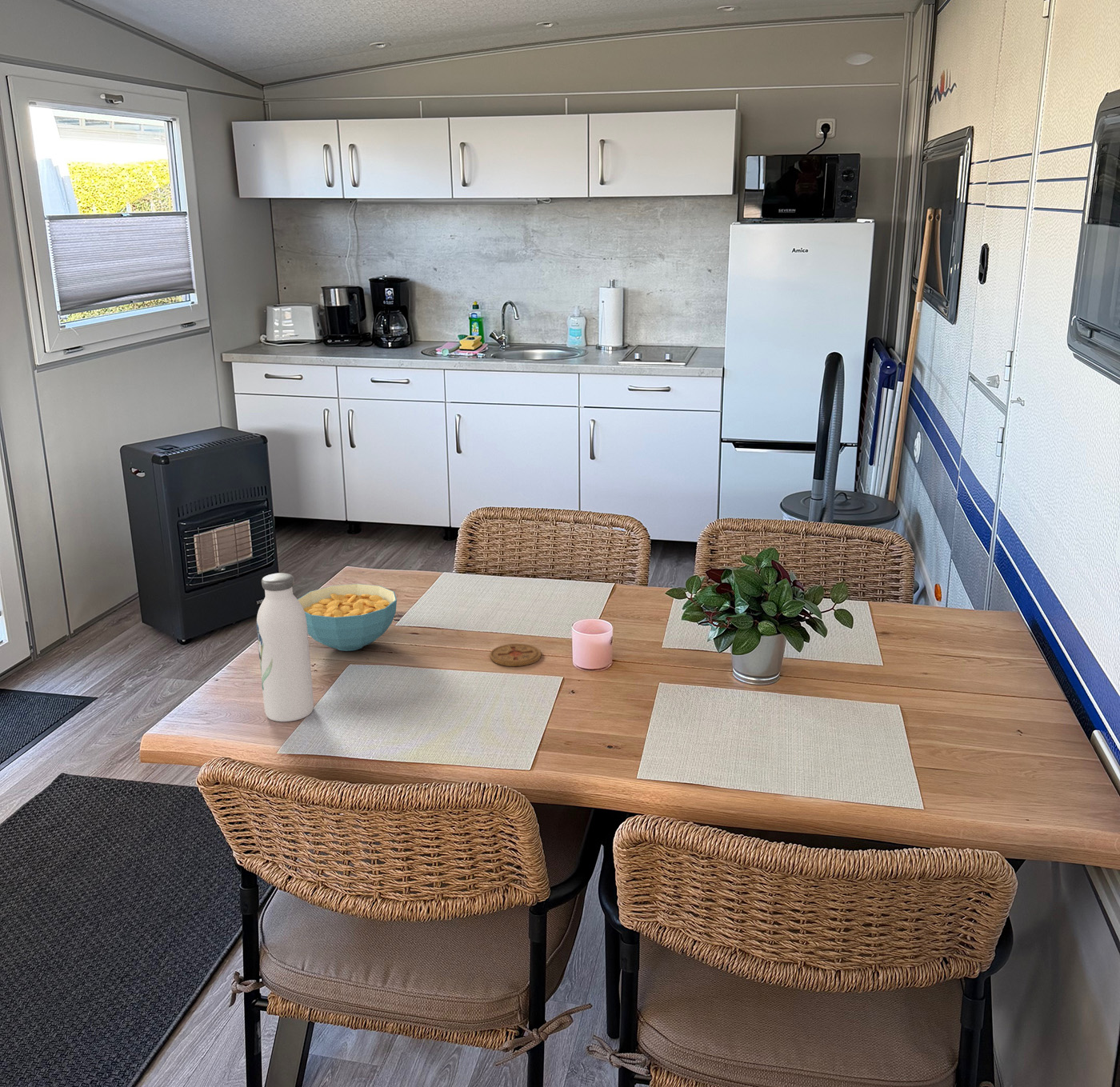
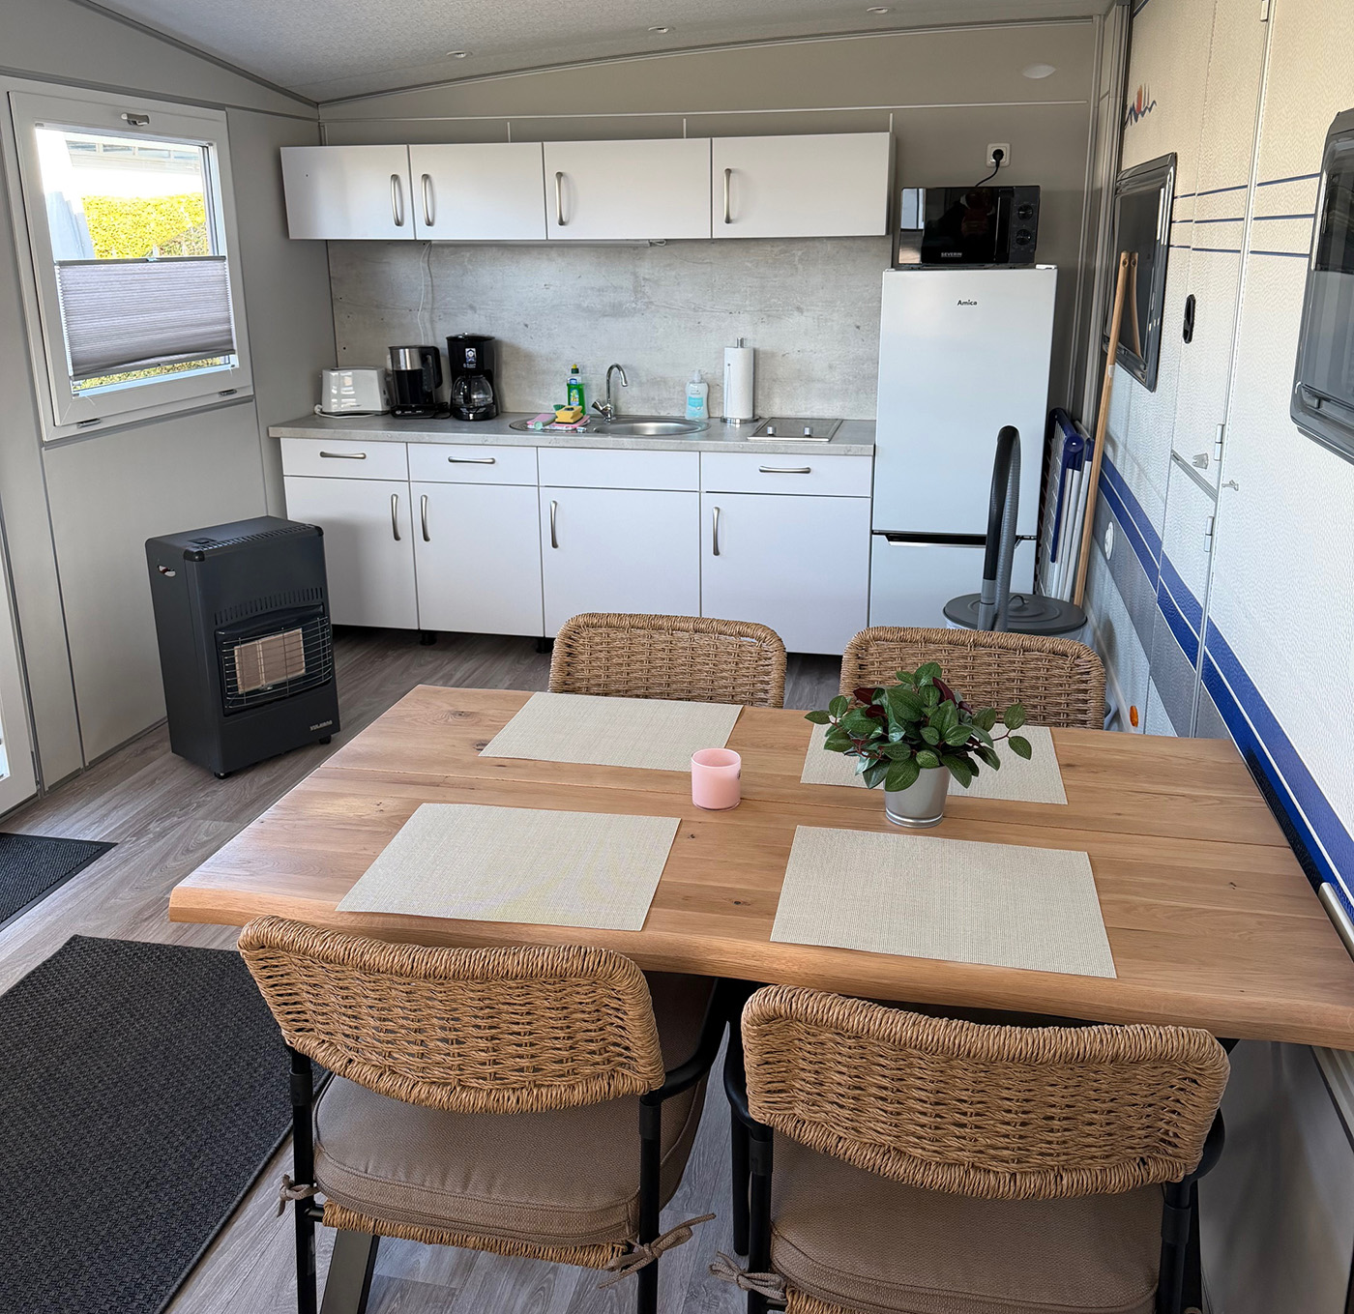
- coaster (515, 654)
- water bottle (283, 645)
- cereal bowl (348, 622)
